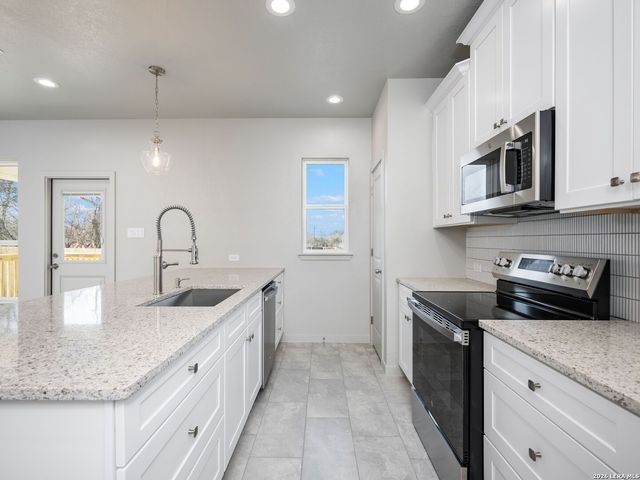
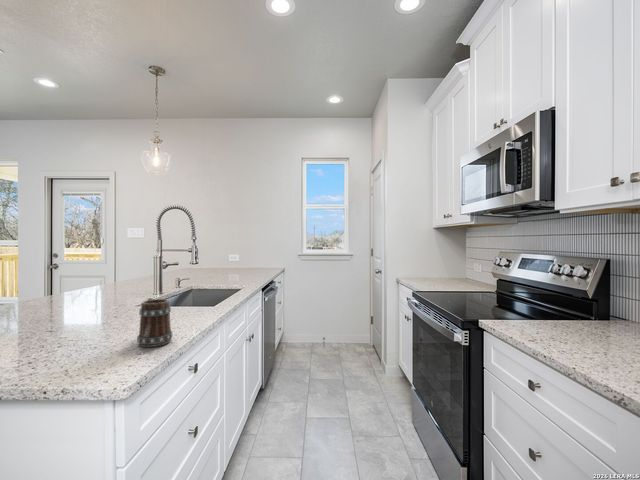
+ mug (153, 320)
